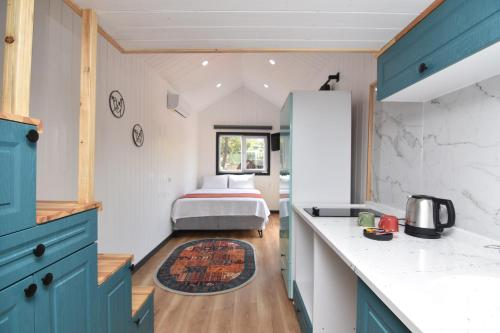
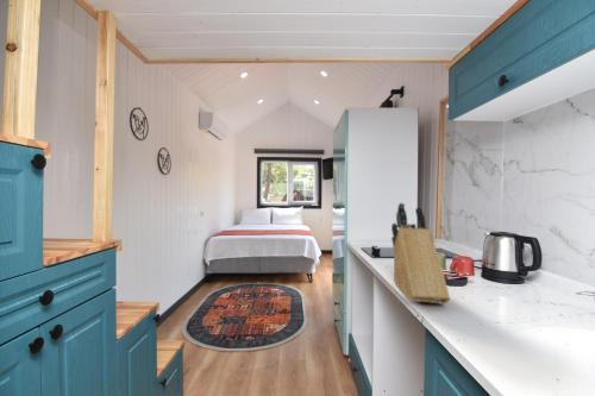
+ knife block (414, 246)
